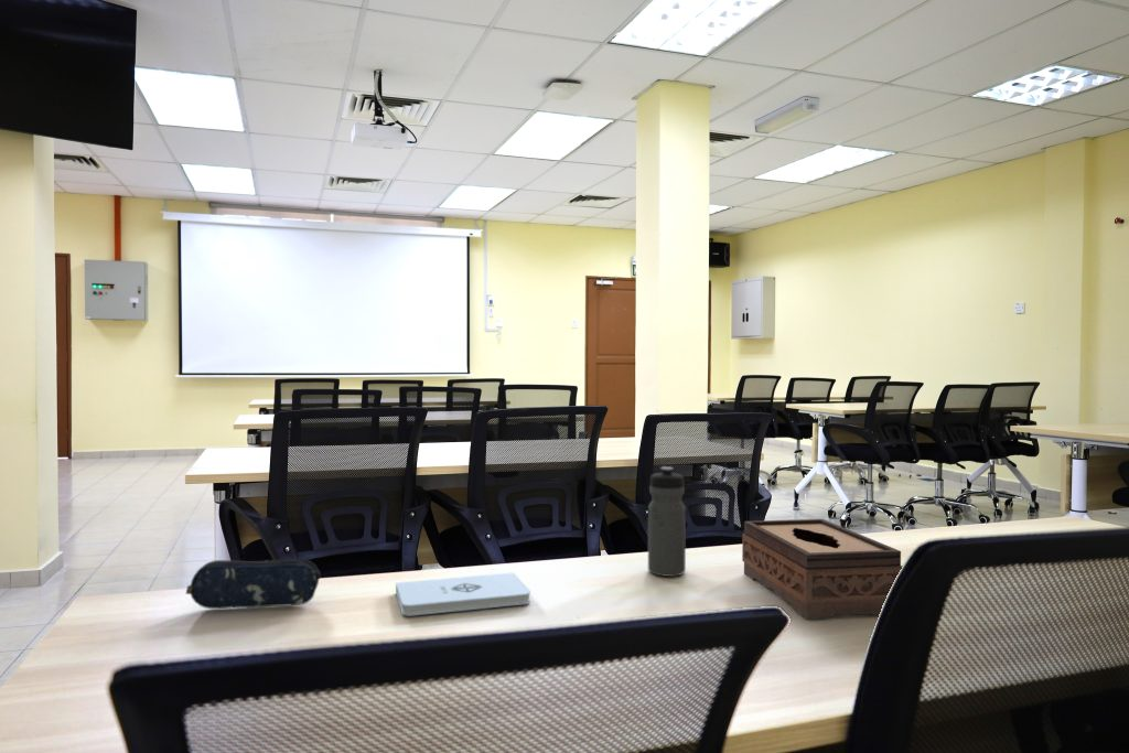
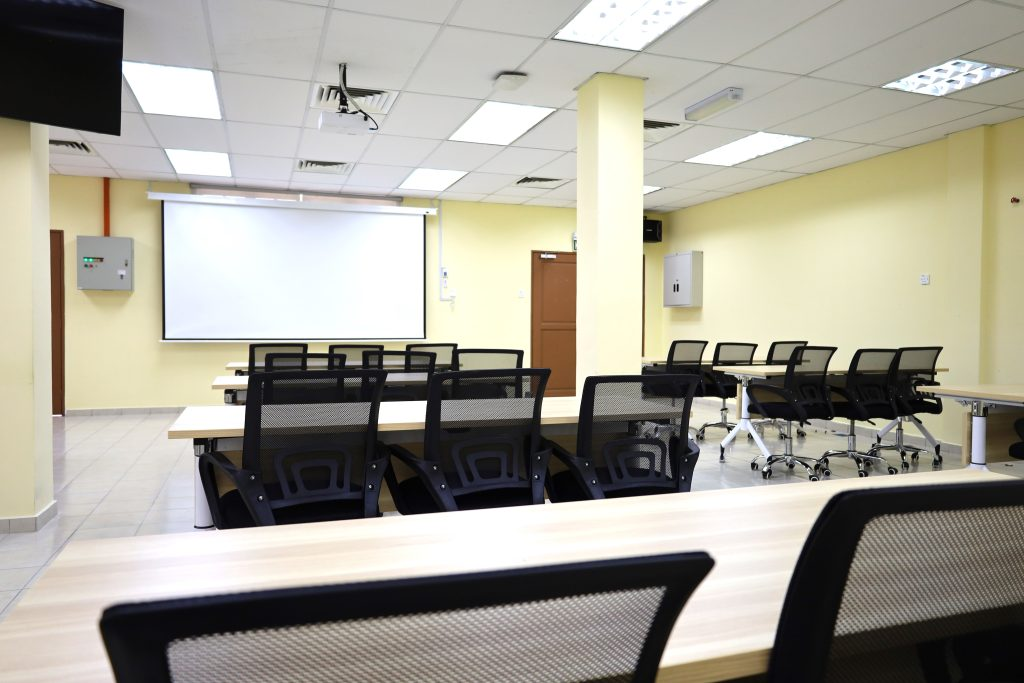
- tissue box (815, 563)
- notepad (462, 592)
- water bottle (666, 519)
- pencil case (256, 583)
